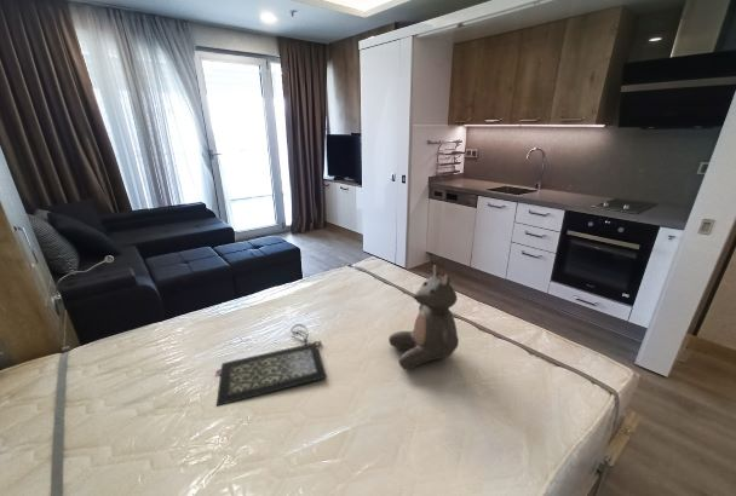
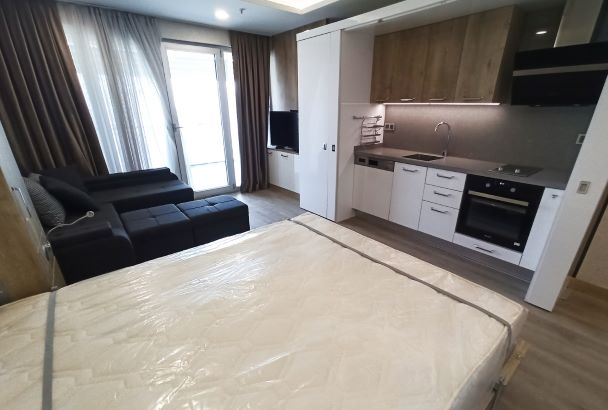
- clutch bag (277, 367)
- teddy bear (424, 315)
